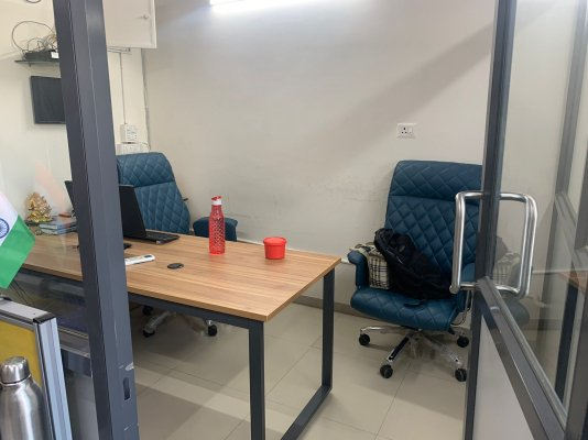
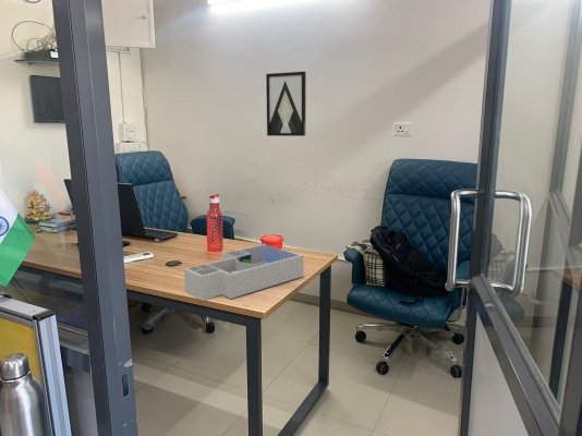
+ wall art (286, 105)
+ desk organizer (241, 270)
